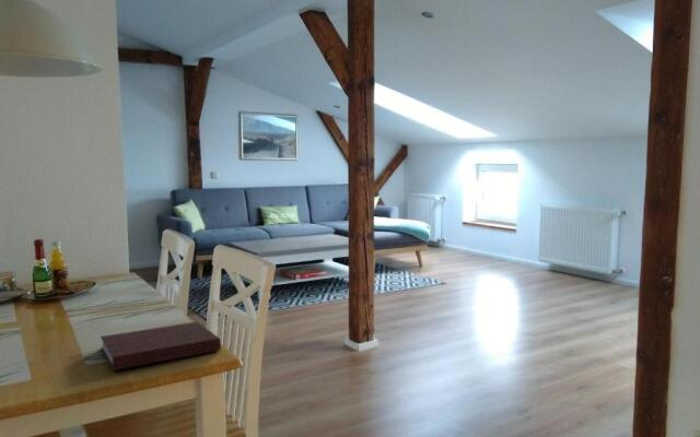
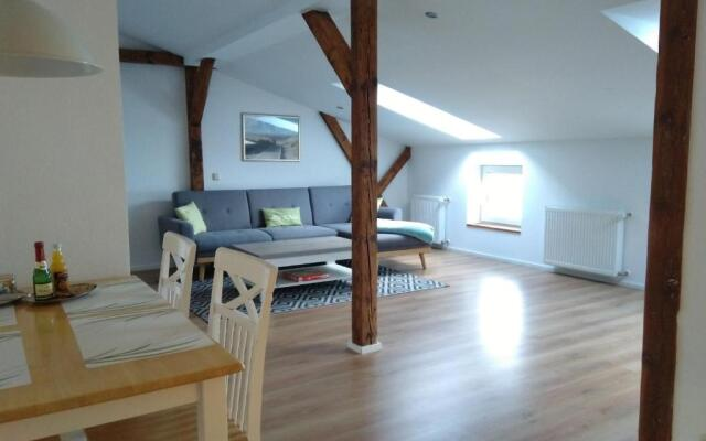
- notebook (160, 343)
